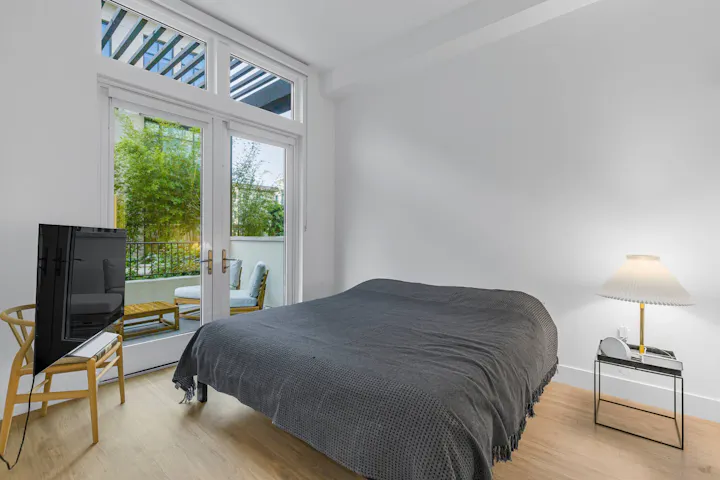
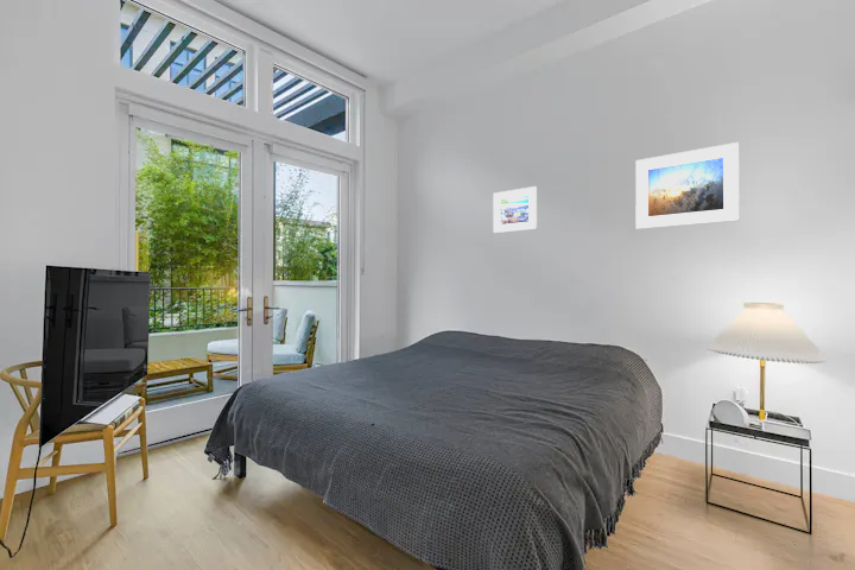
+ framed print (684, 188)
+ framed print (514, 210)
